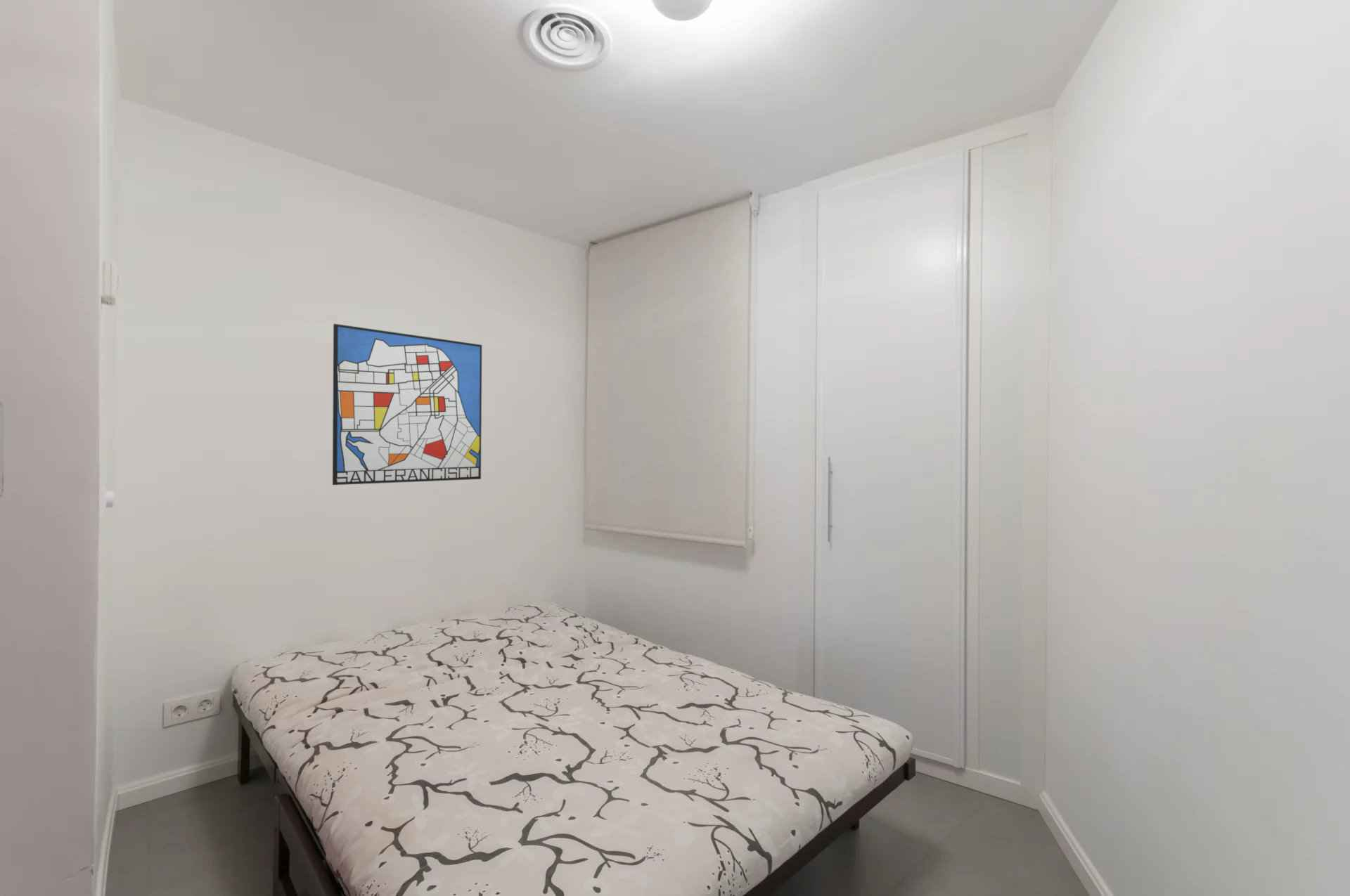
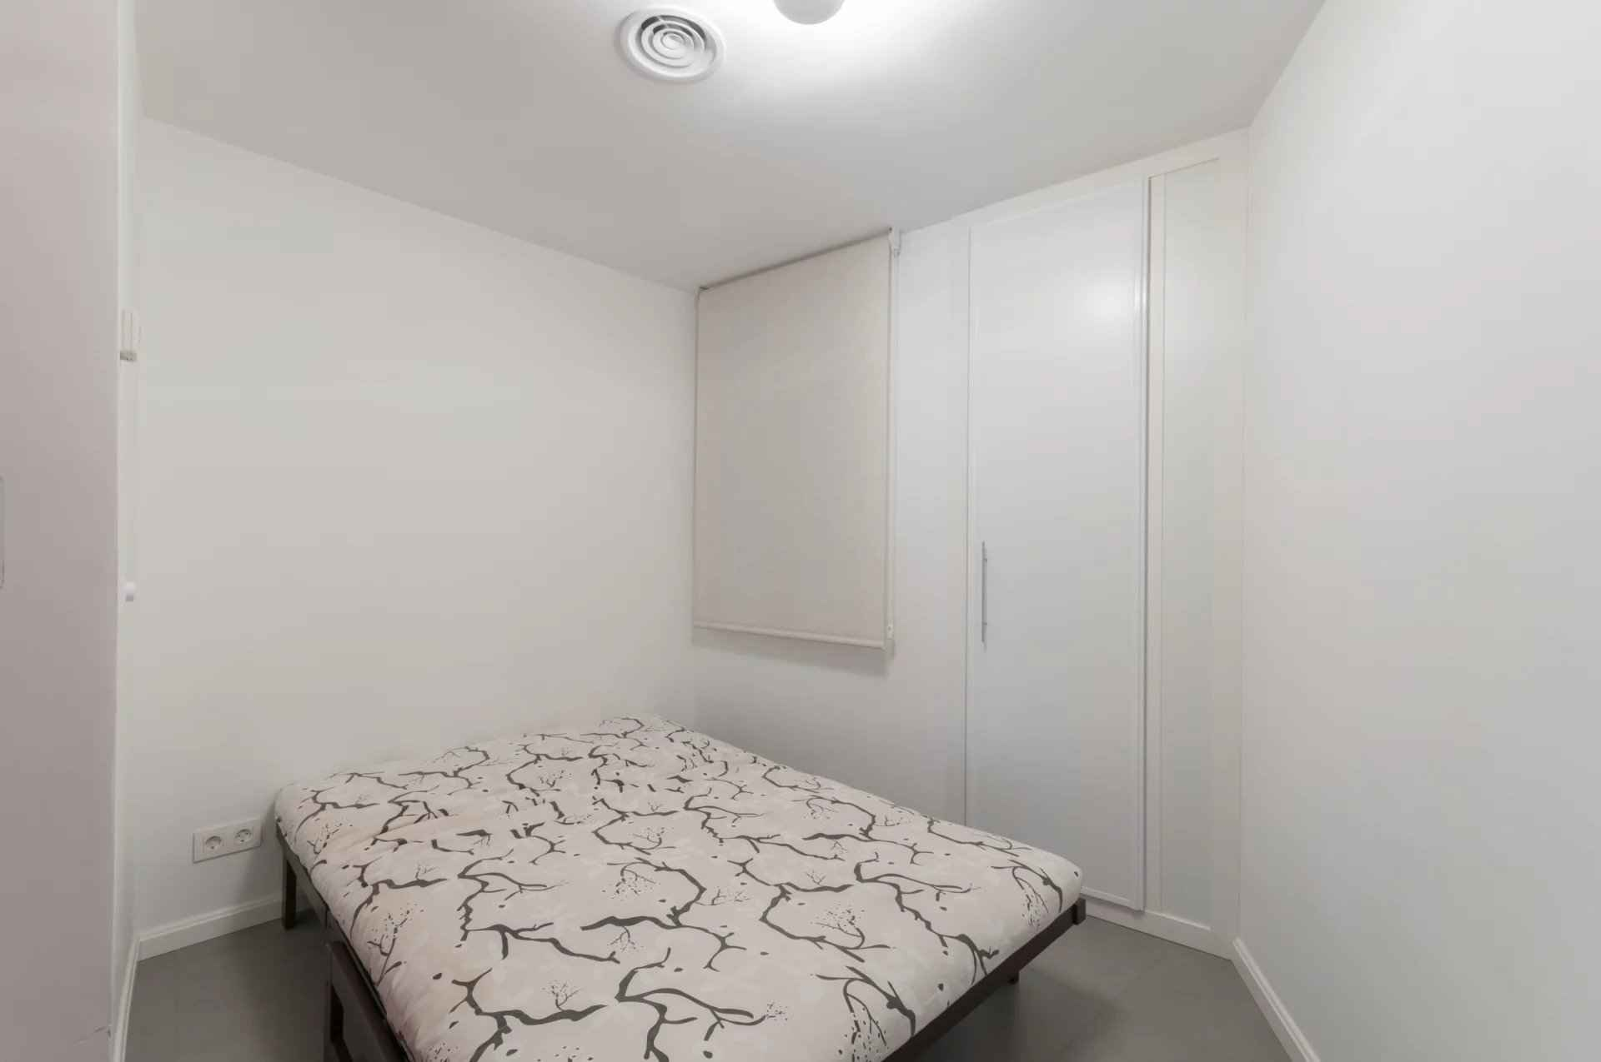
- wall art (413, 408)
